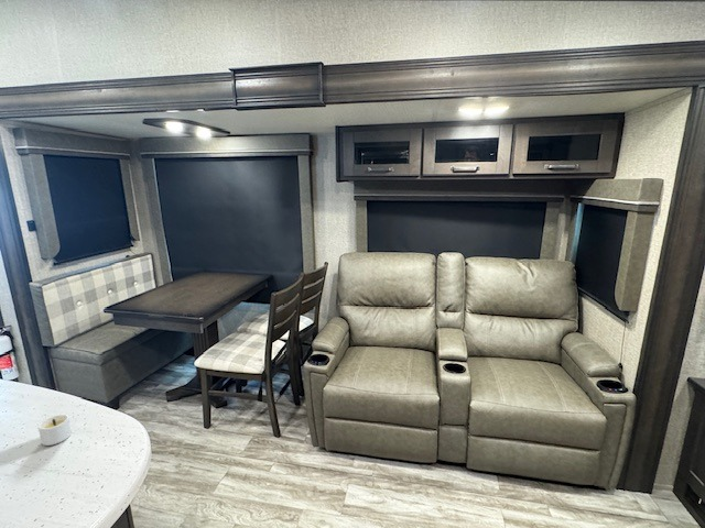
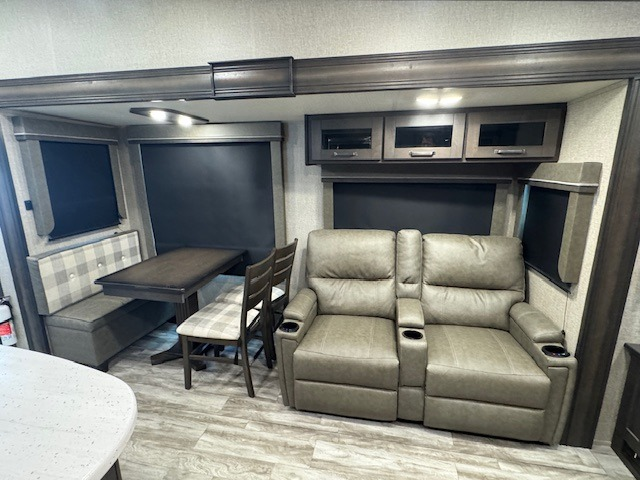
- candle (47, 431)
